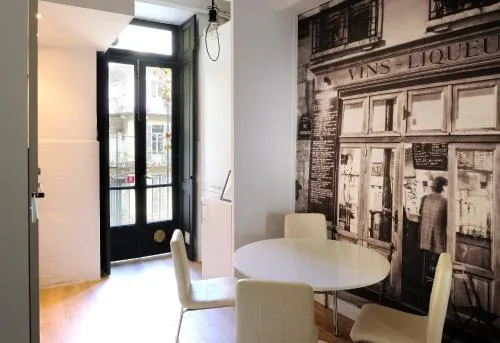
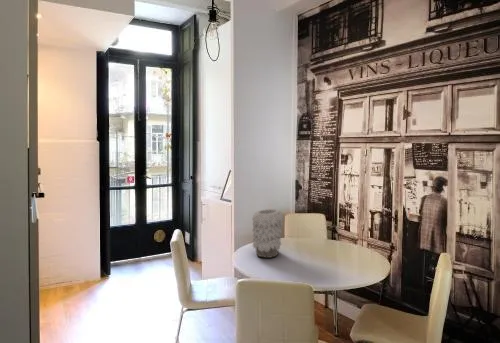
+ vase (268, 232)
